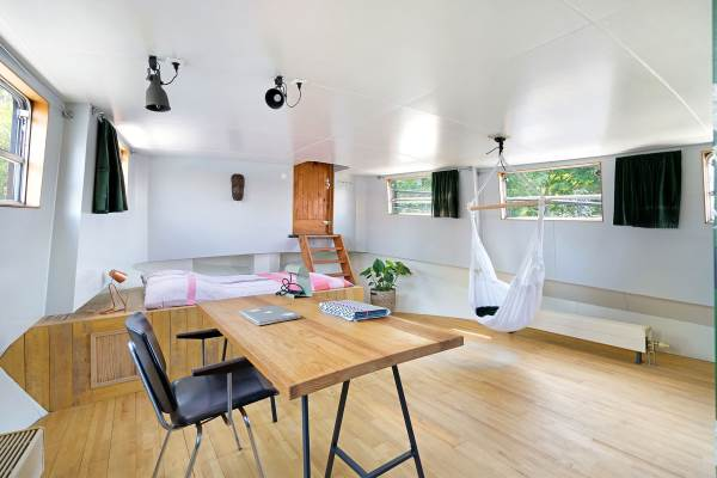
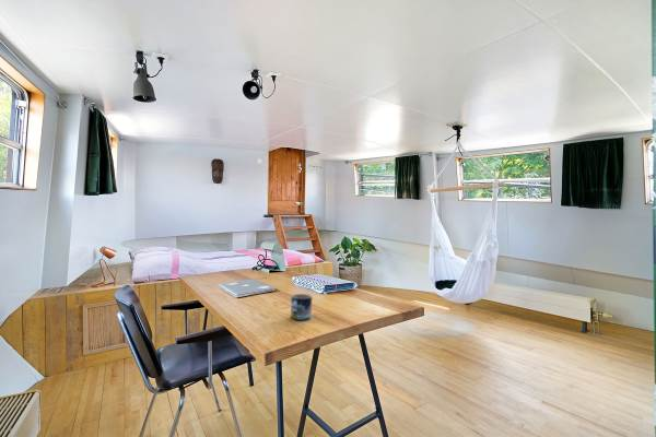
+ mug (303, 305)
